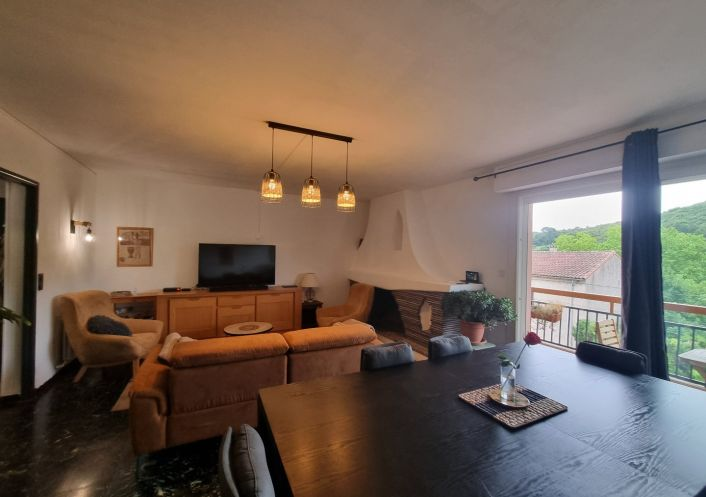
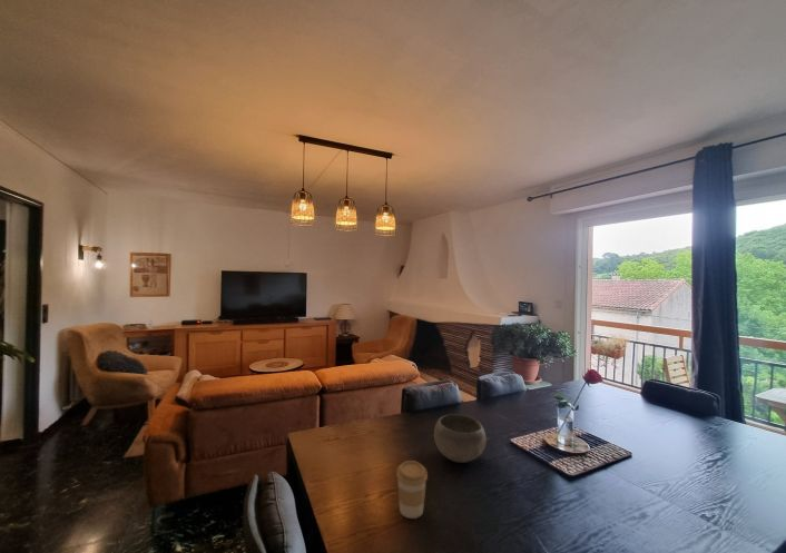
+ bowl (459, 440)
+ coffee cup (411, 487)
